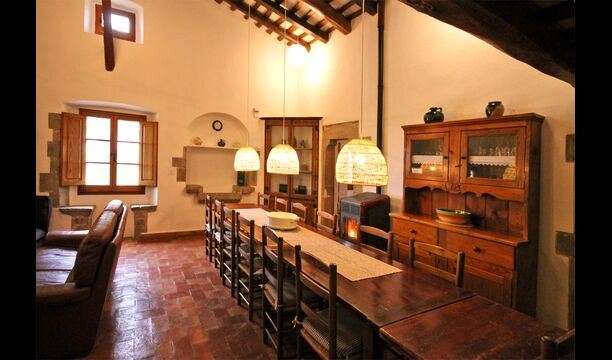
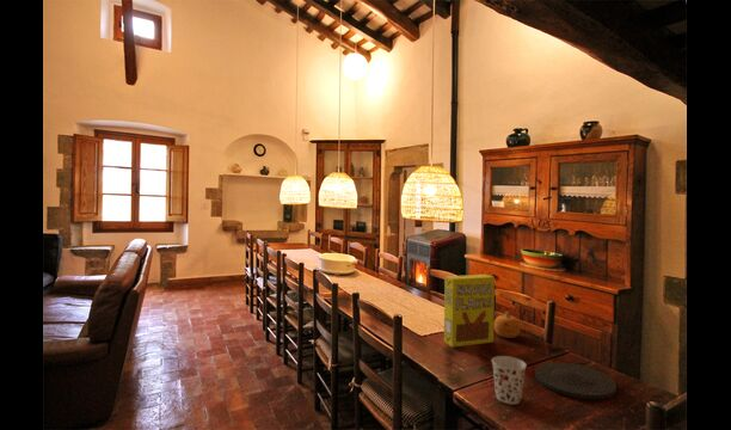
+ cup (508, 380)
+ fruit (506, 322)
+ plate (573, 376)
+ cereal box (468, 308)
